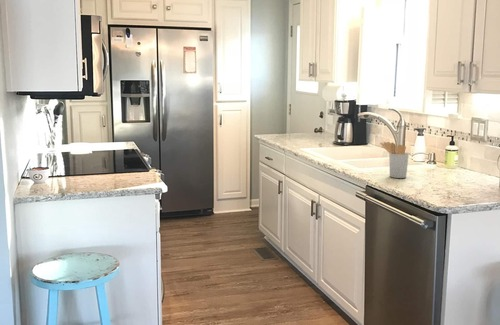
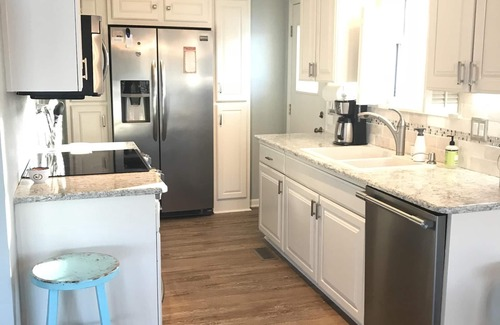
- utensil holder (394, 158)
